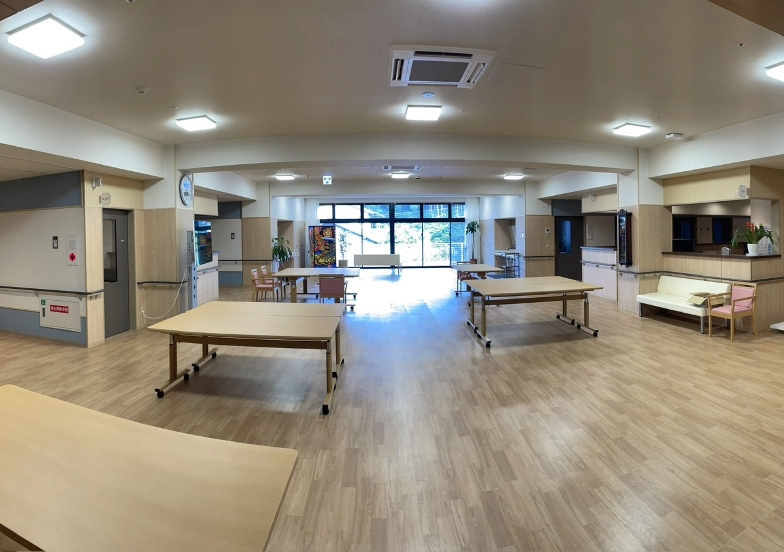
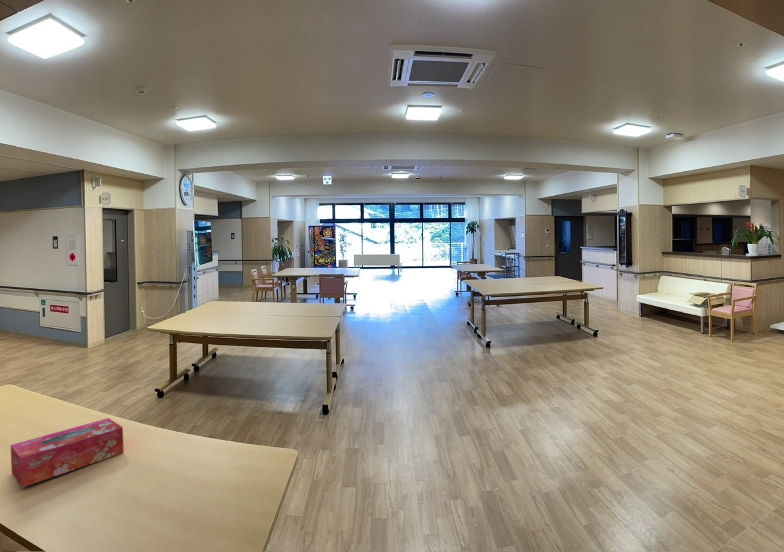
+ tissue box (69, 448)
